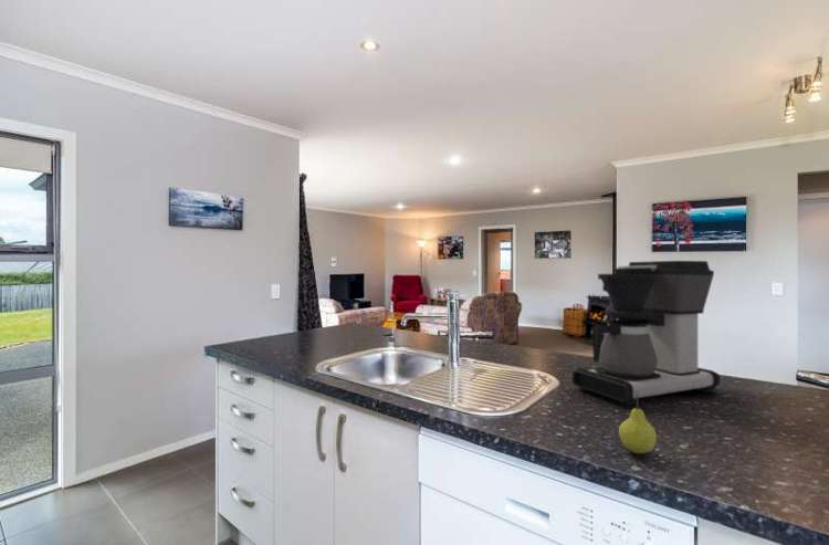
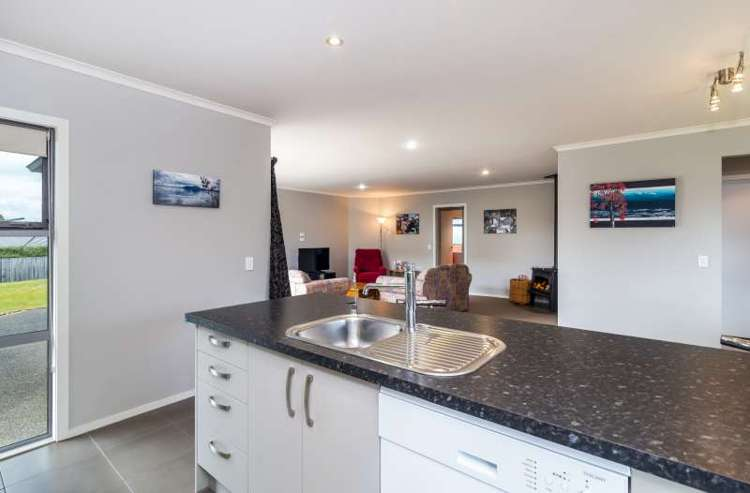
- fruit (637, 422)
- coffee maker (643, 325)
